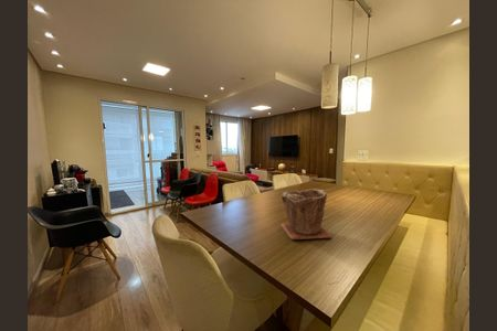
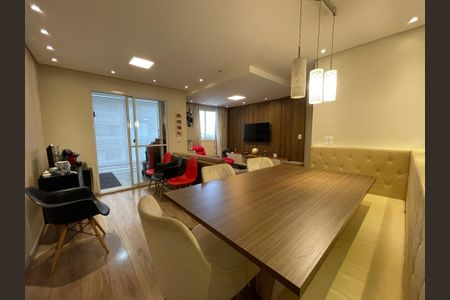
- plant pot (304, 211)
